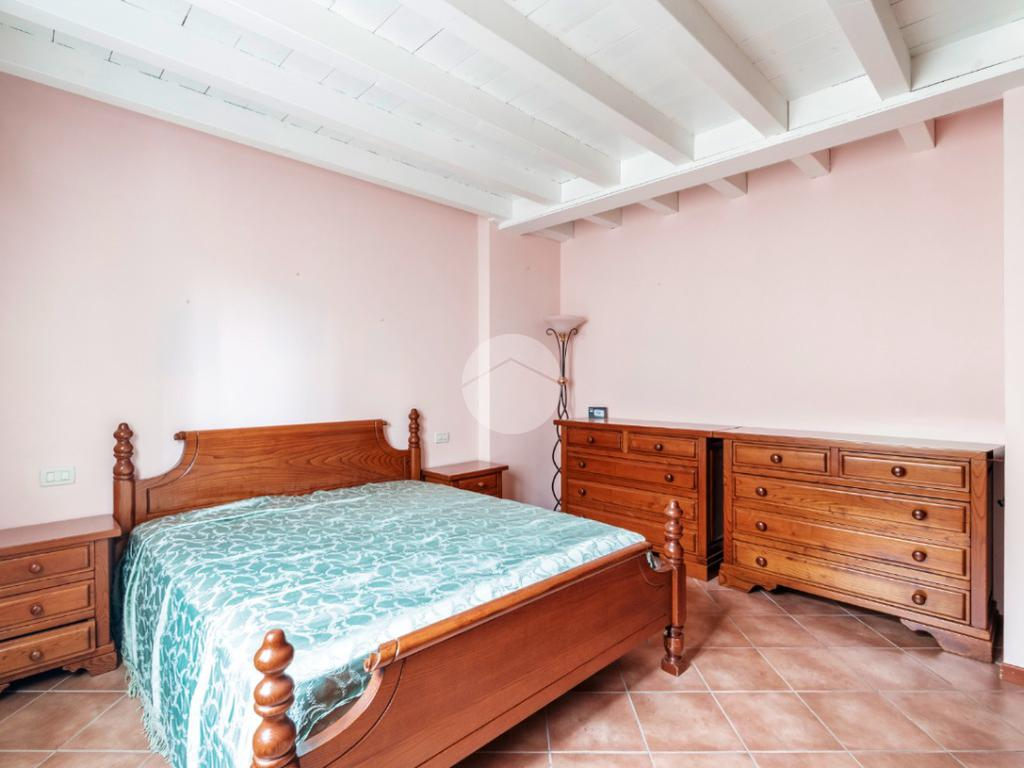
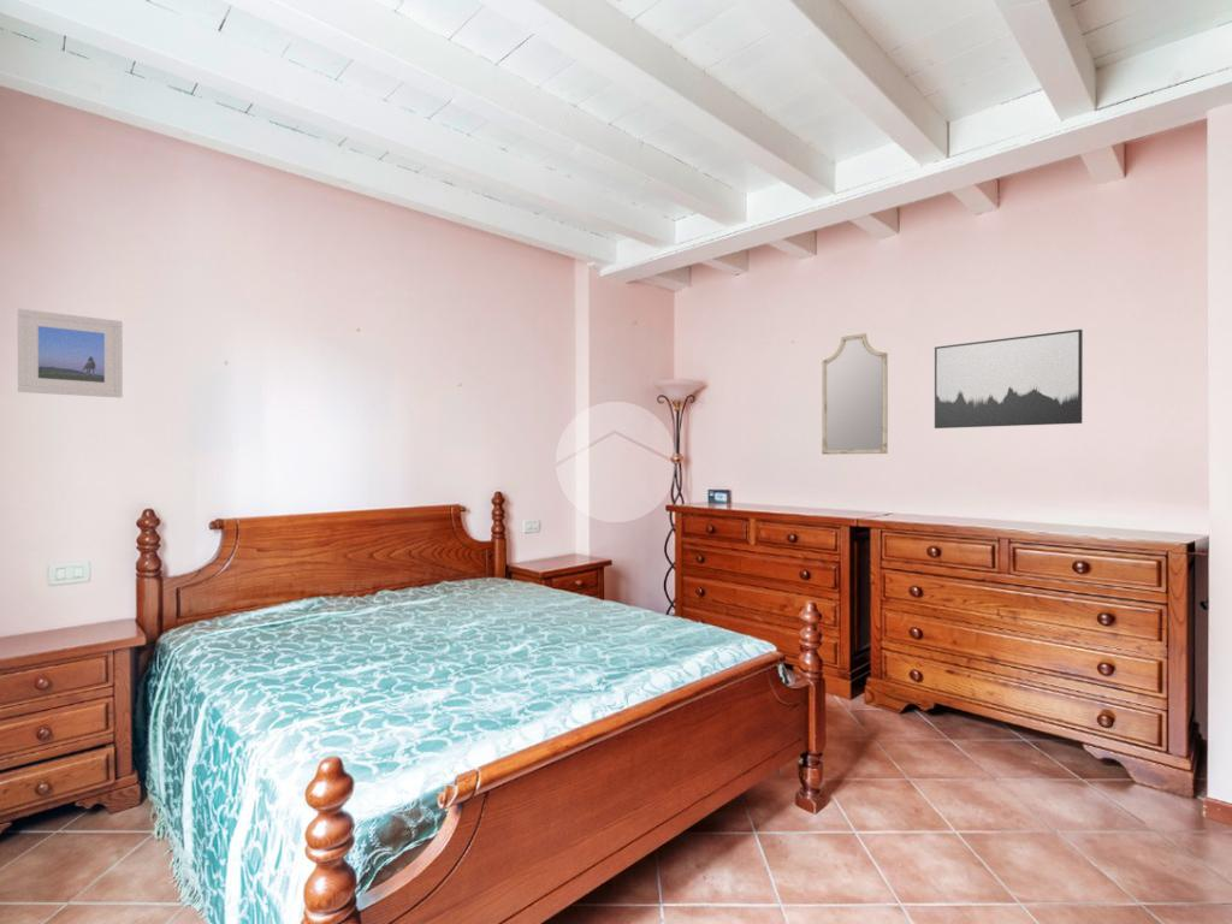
+ home mirror (853, 395)
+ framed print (71, 355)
+ wall art (1002, 381)
